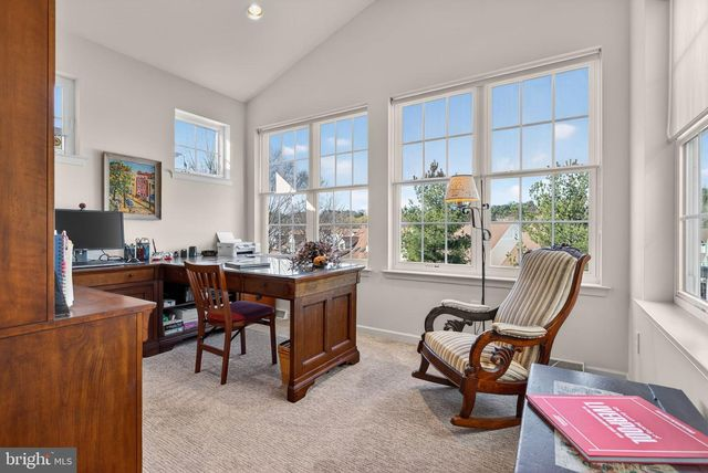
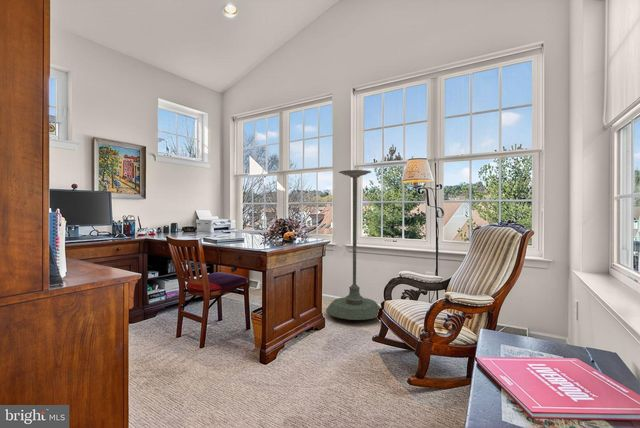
+ plant stand (354, 243)
